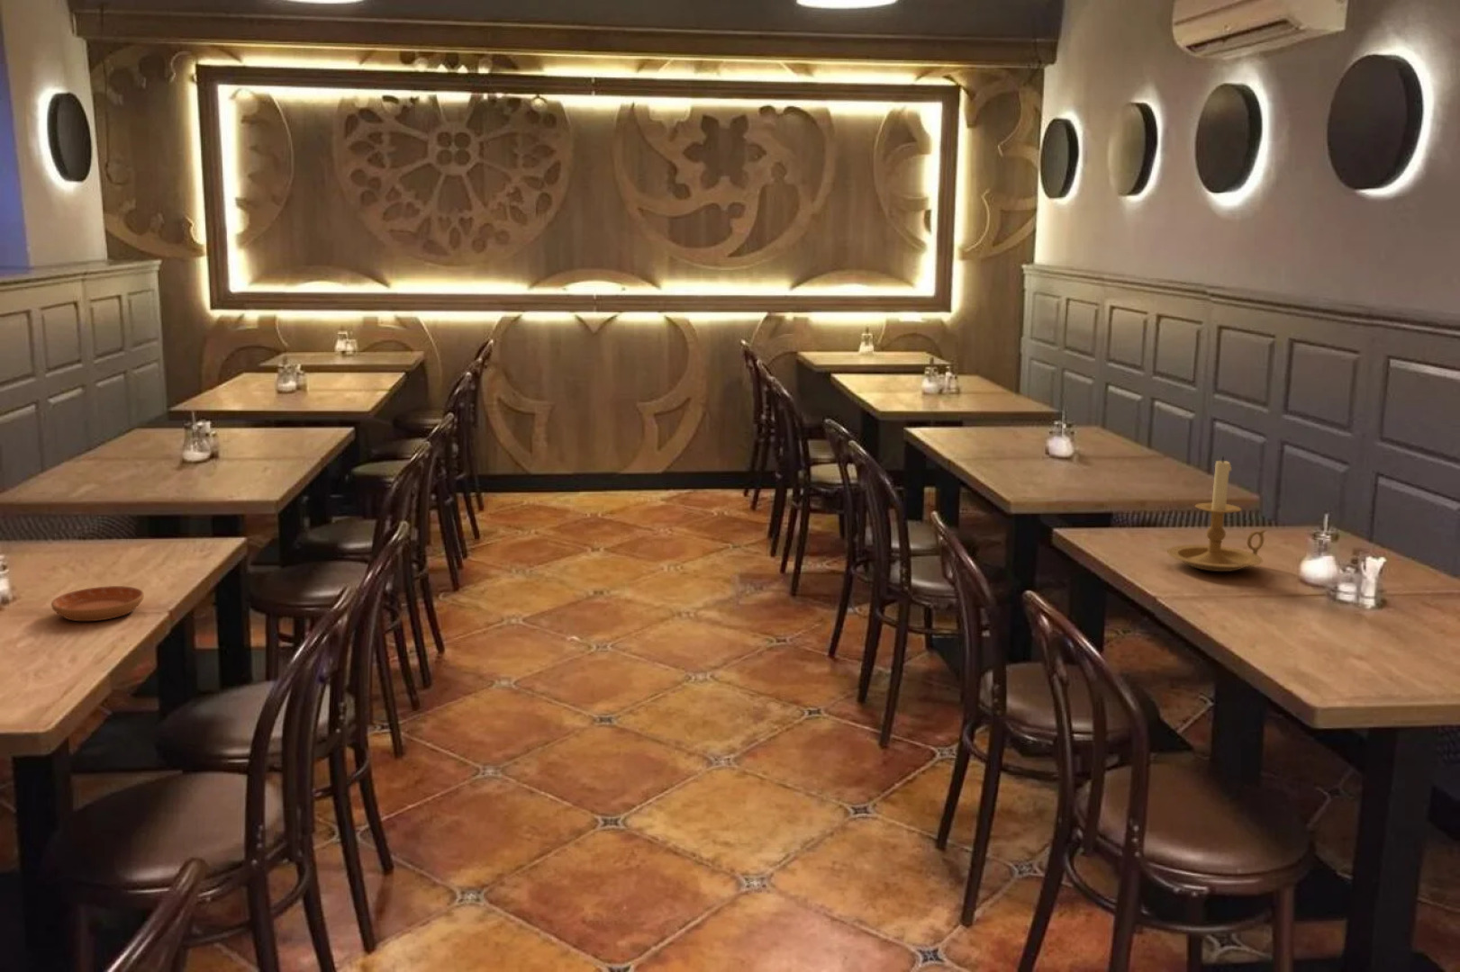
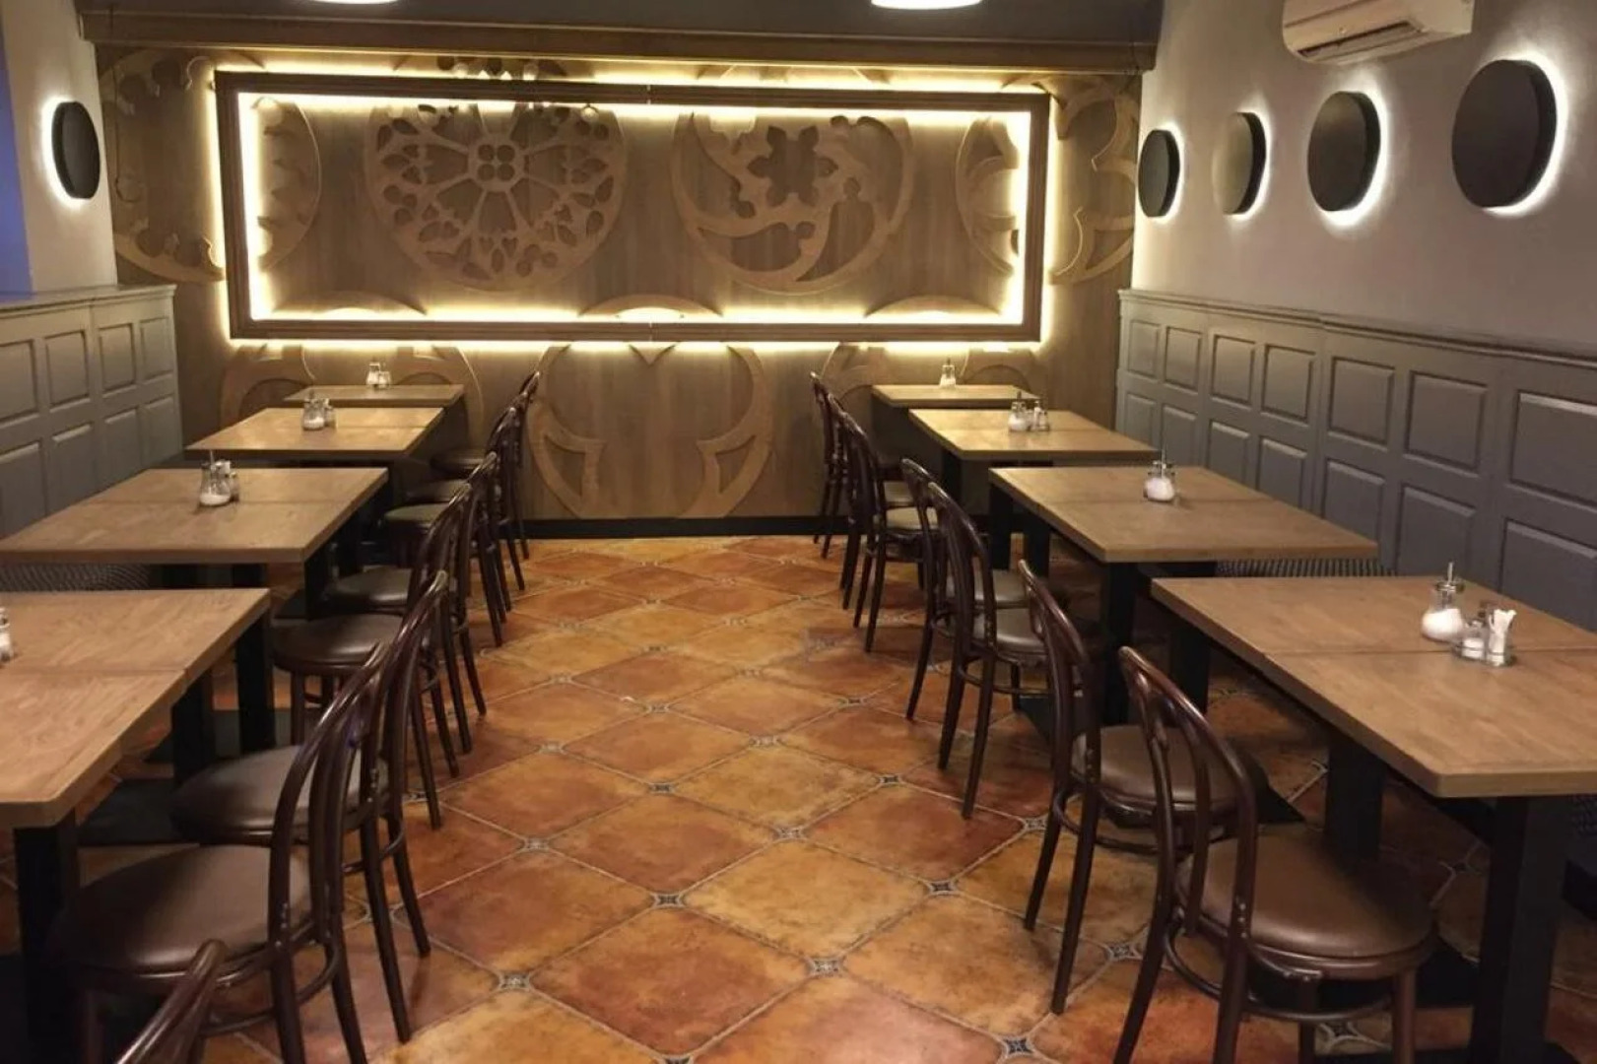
- saucer (98, 604)
- candle holder (1218, 511)
